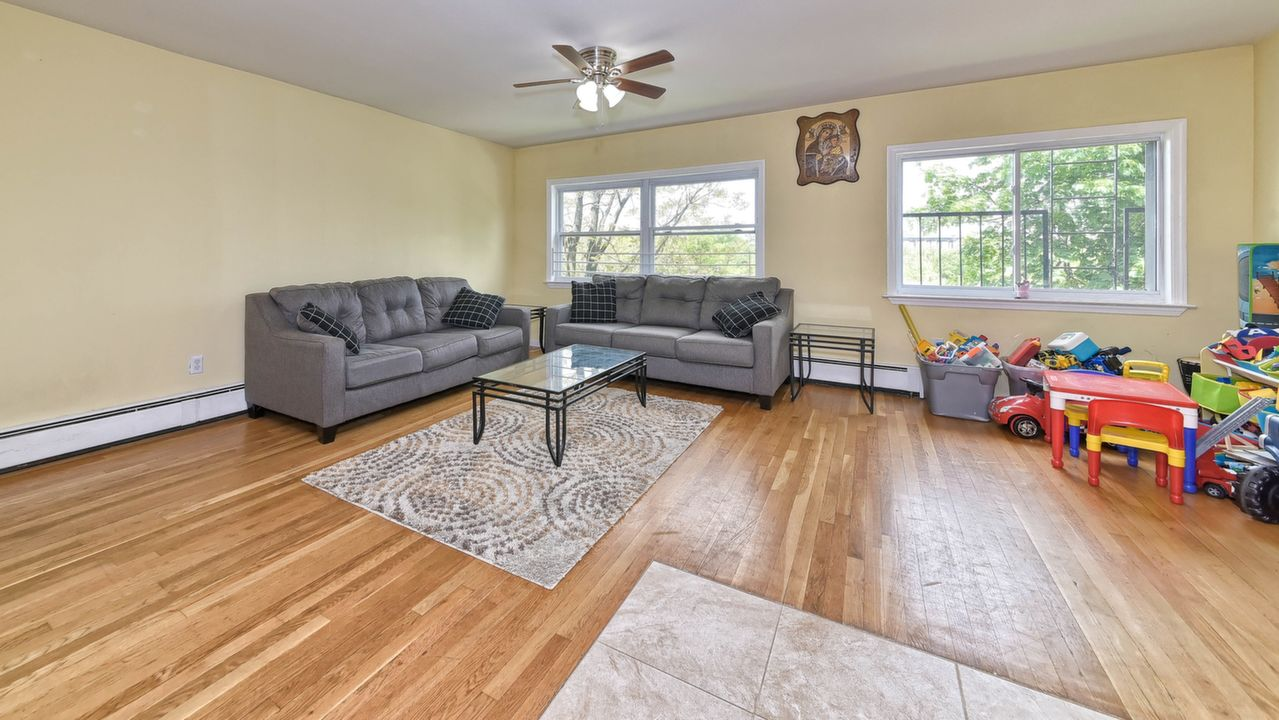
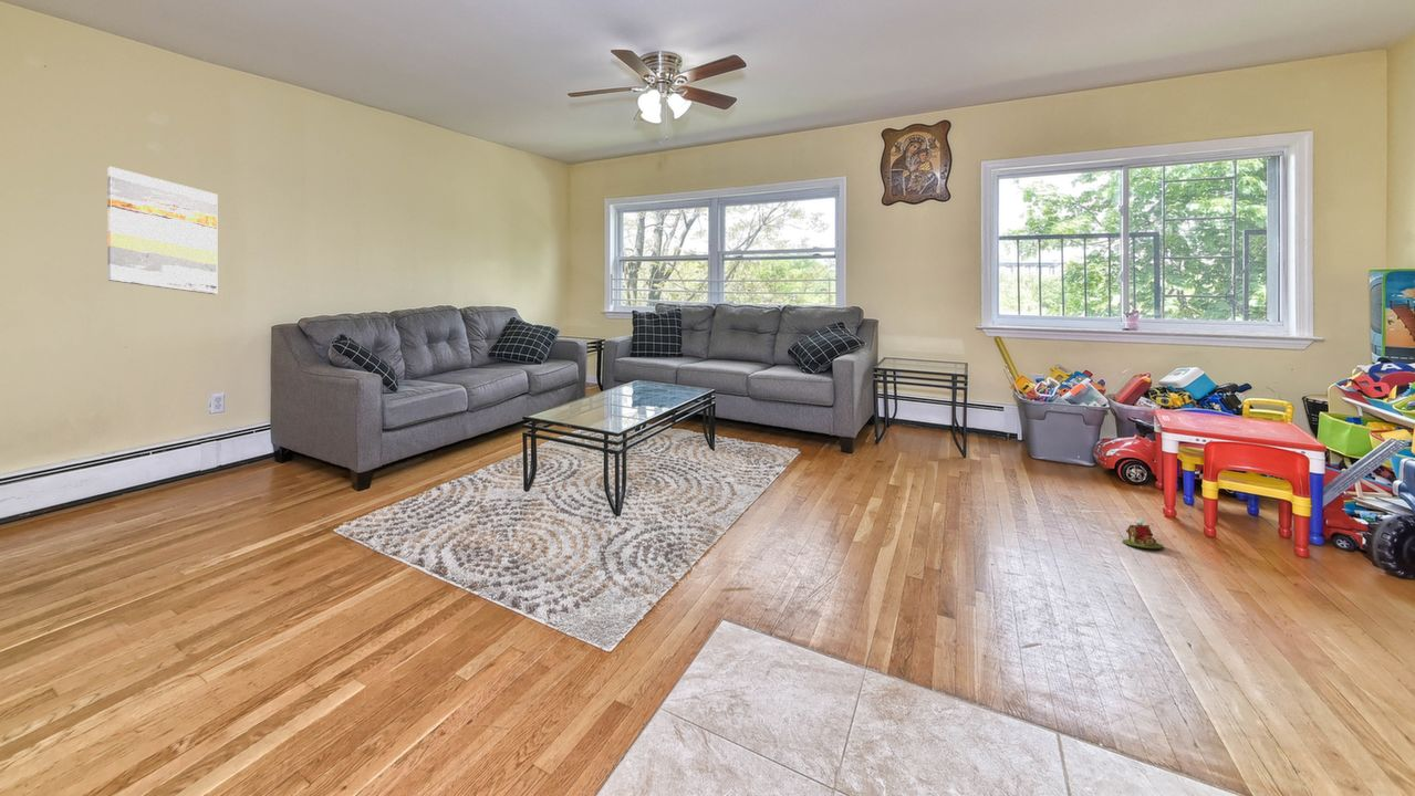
+ toy house (1142, 530)
+ wall art (165, 234)
